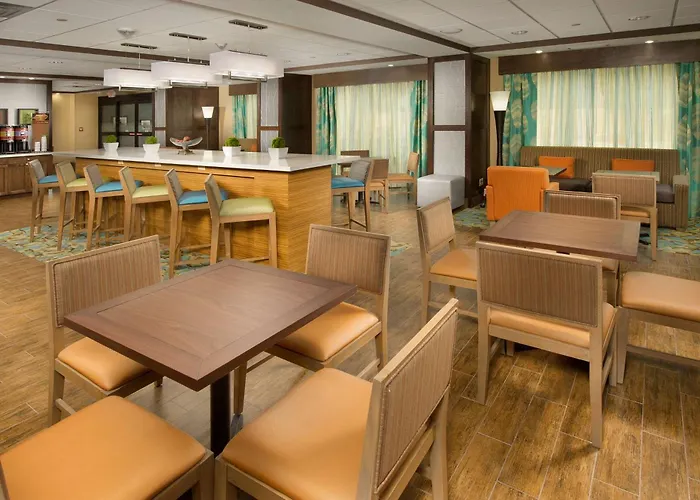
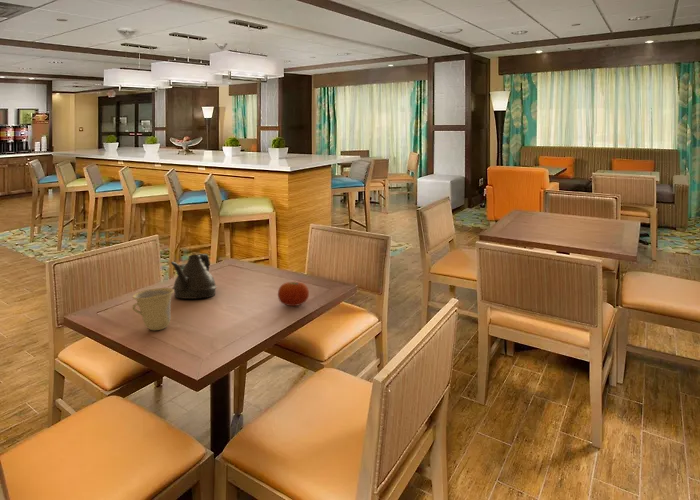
+ fruit (293, 293)
+ teapot (190, 276)
+ cup (153, 309)
